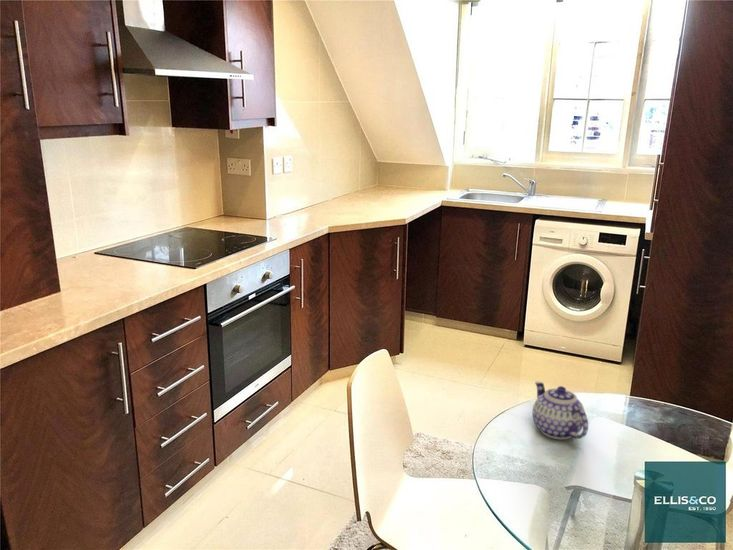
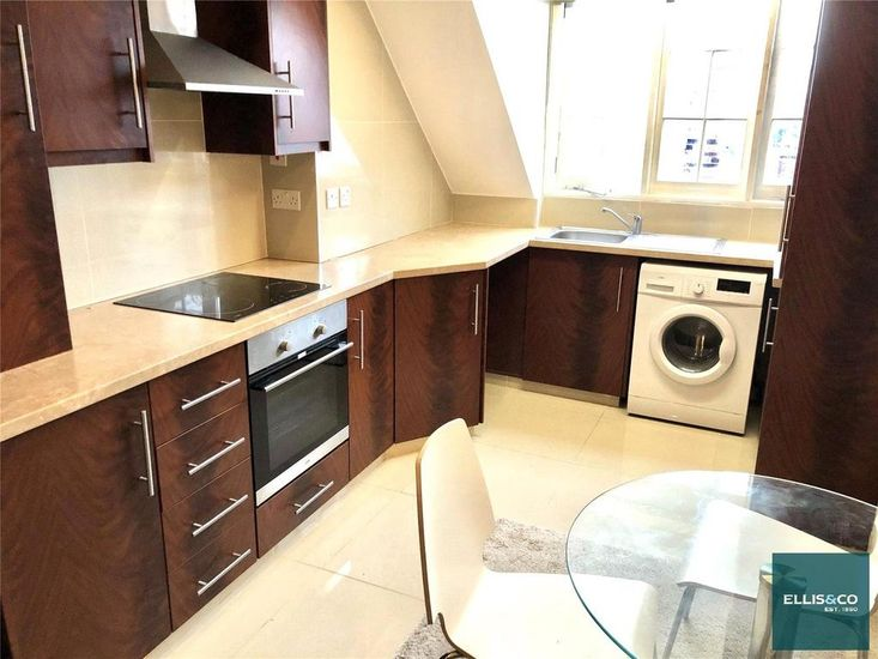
- teapot (558, 409)
